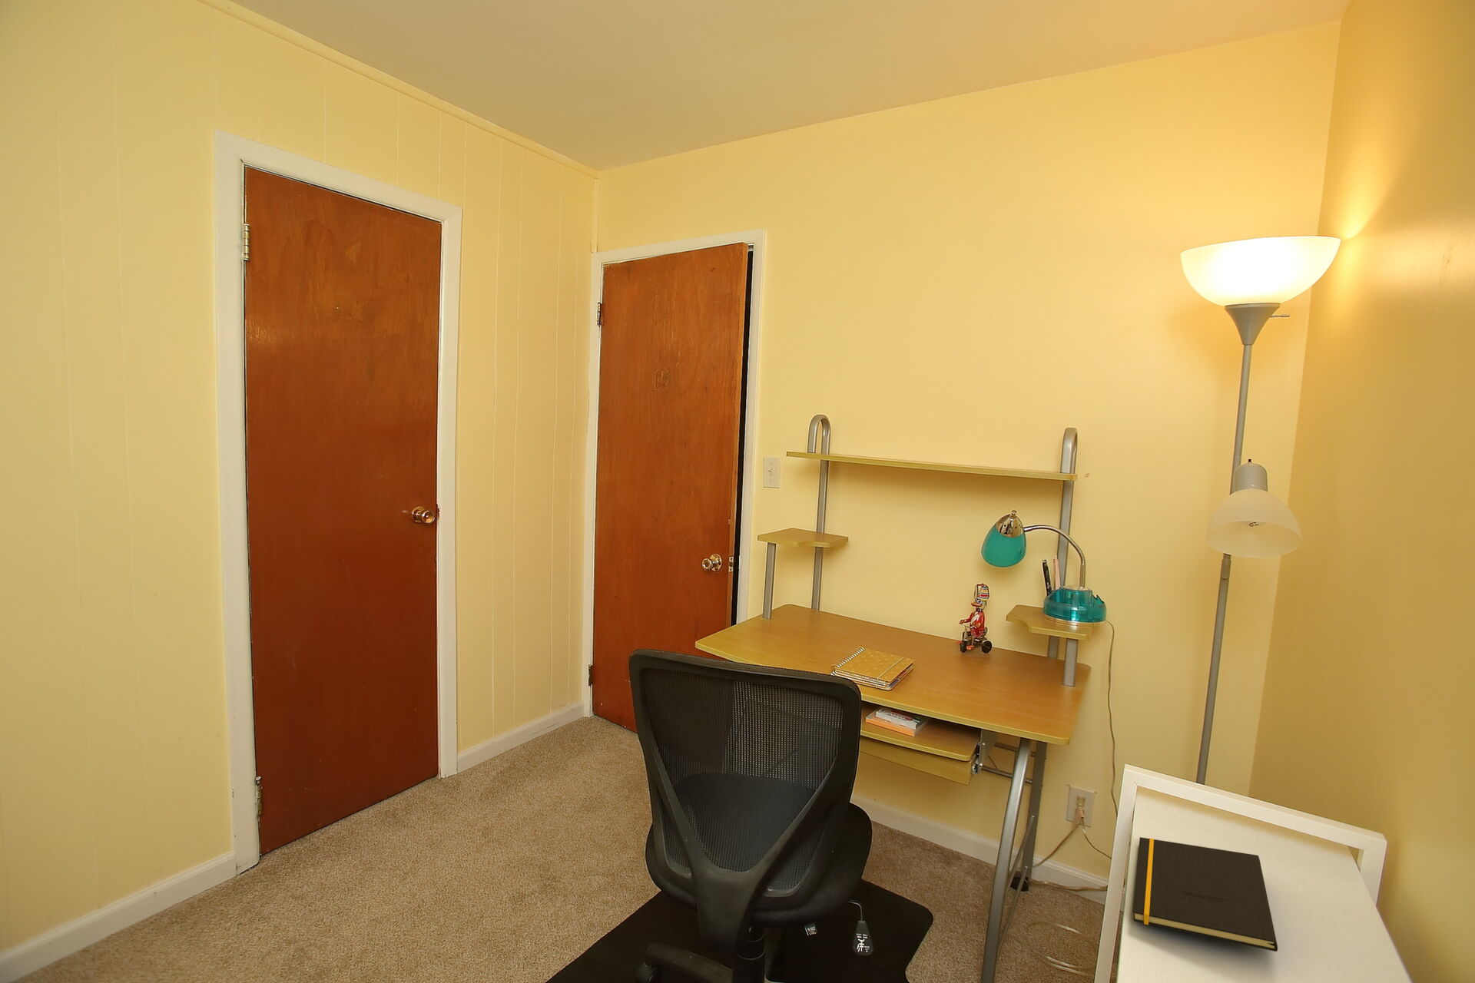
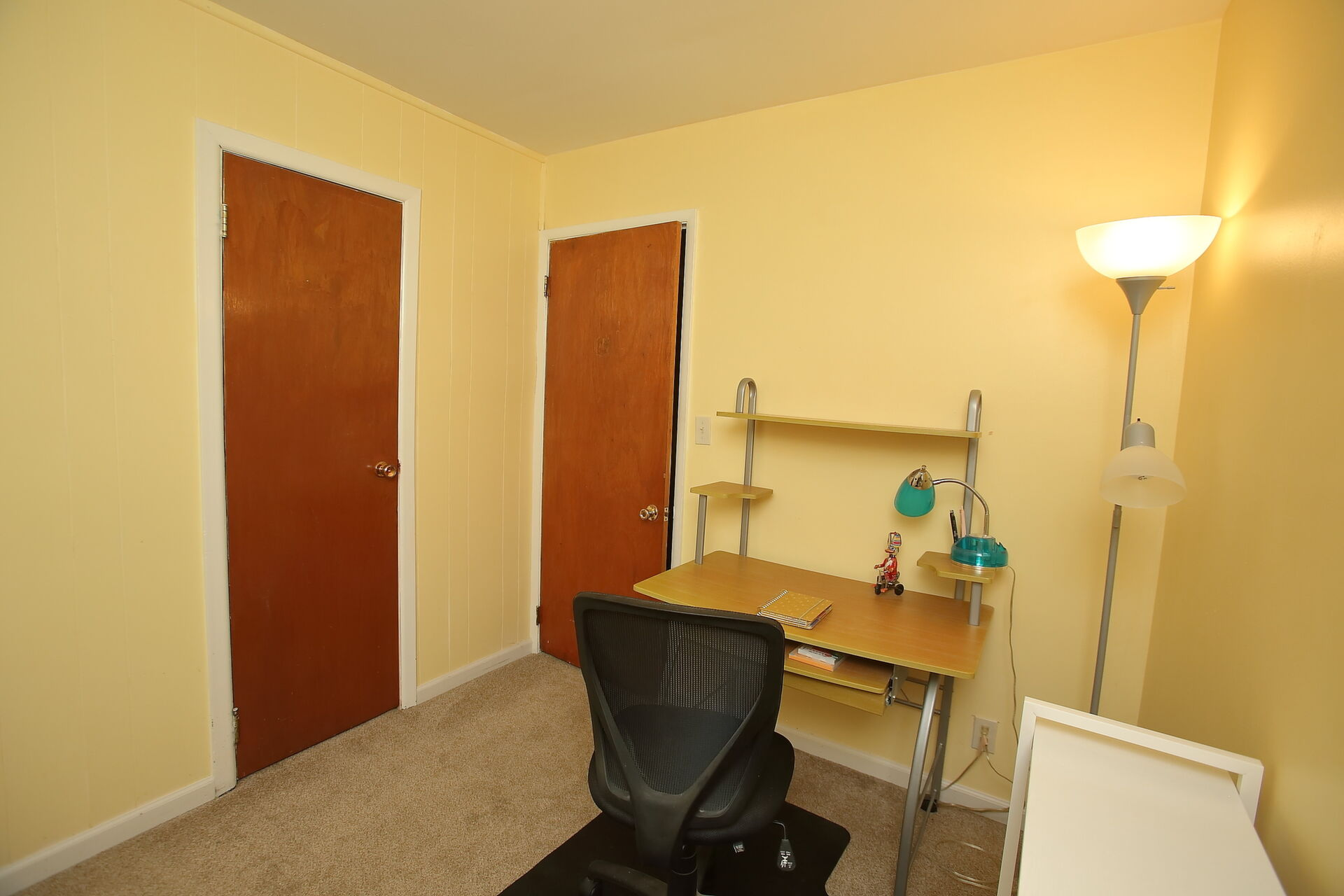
- notepad (1198, 886)
